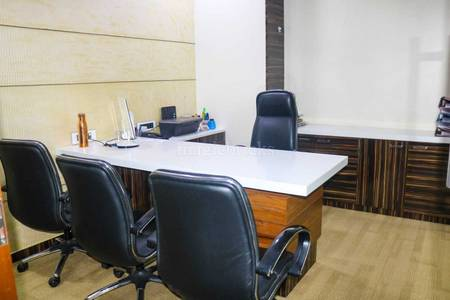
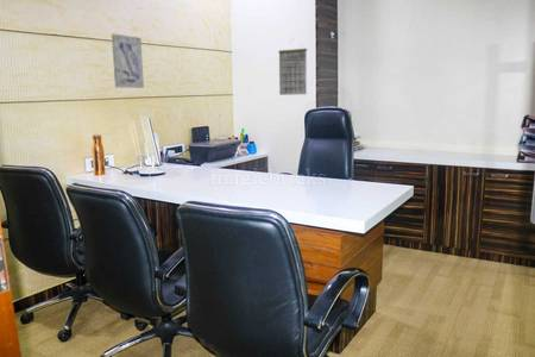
+ calendar (292, 67)
+ wall art (127, 62)
